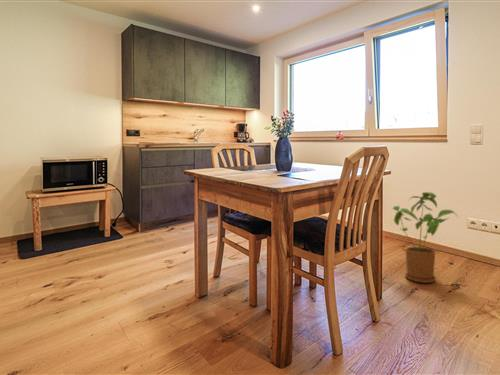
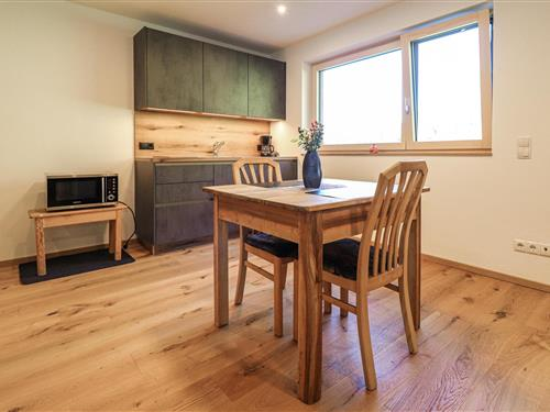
- house plant (425, 236)
